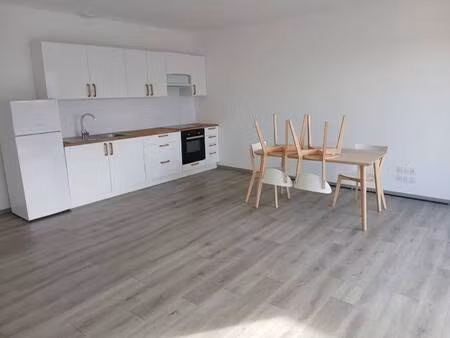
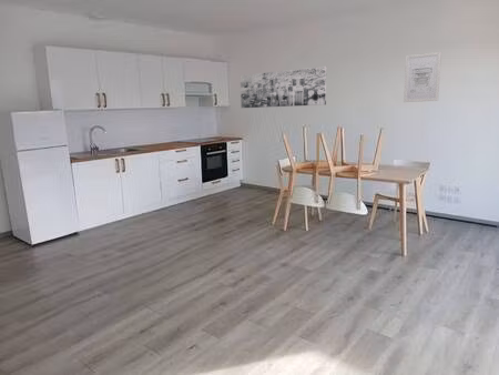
+ wall art (421, 78)
+ wall art (279, 89)
